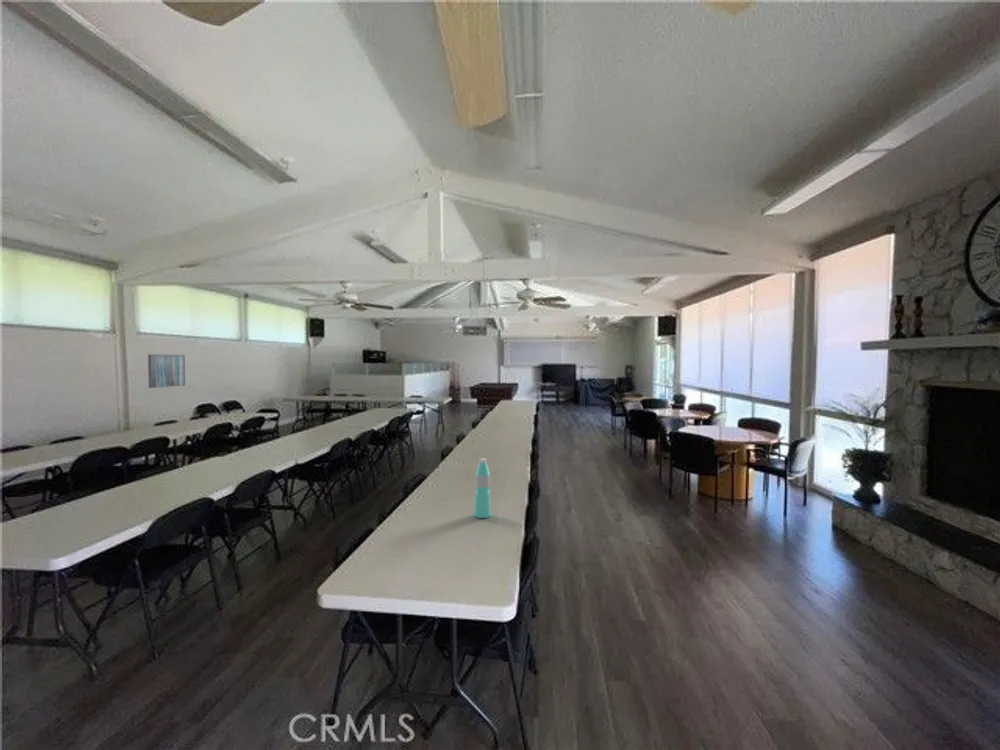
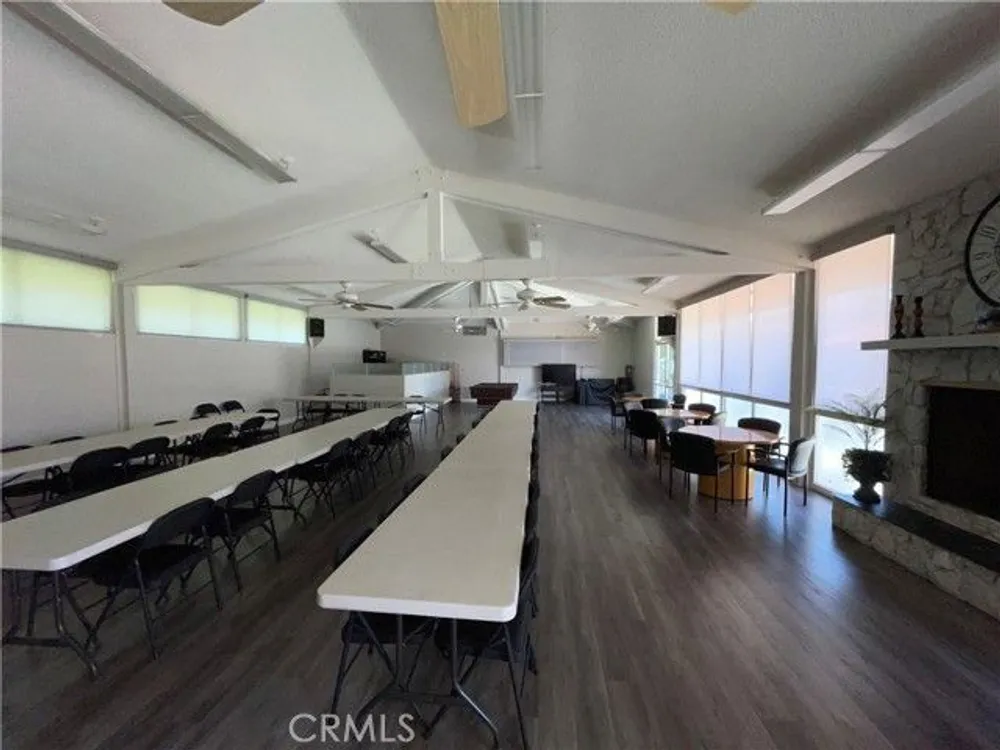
- water bottle (482, 487)
- wall art (167, 370)
